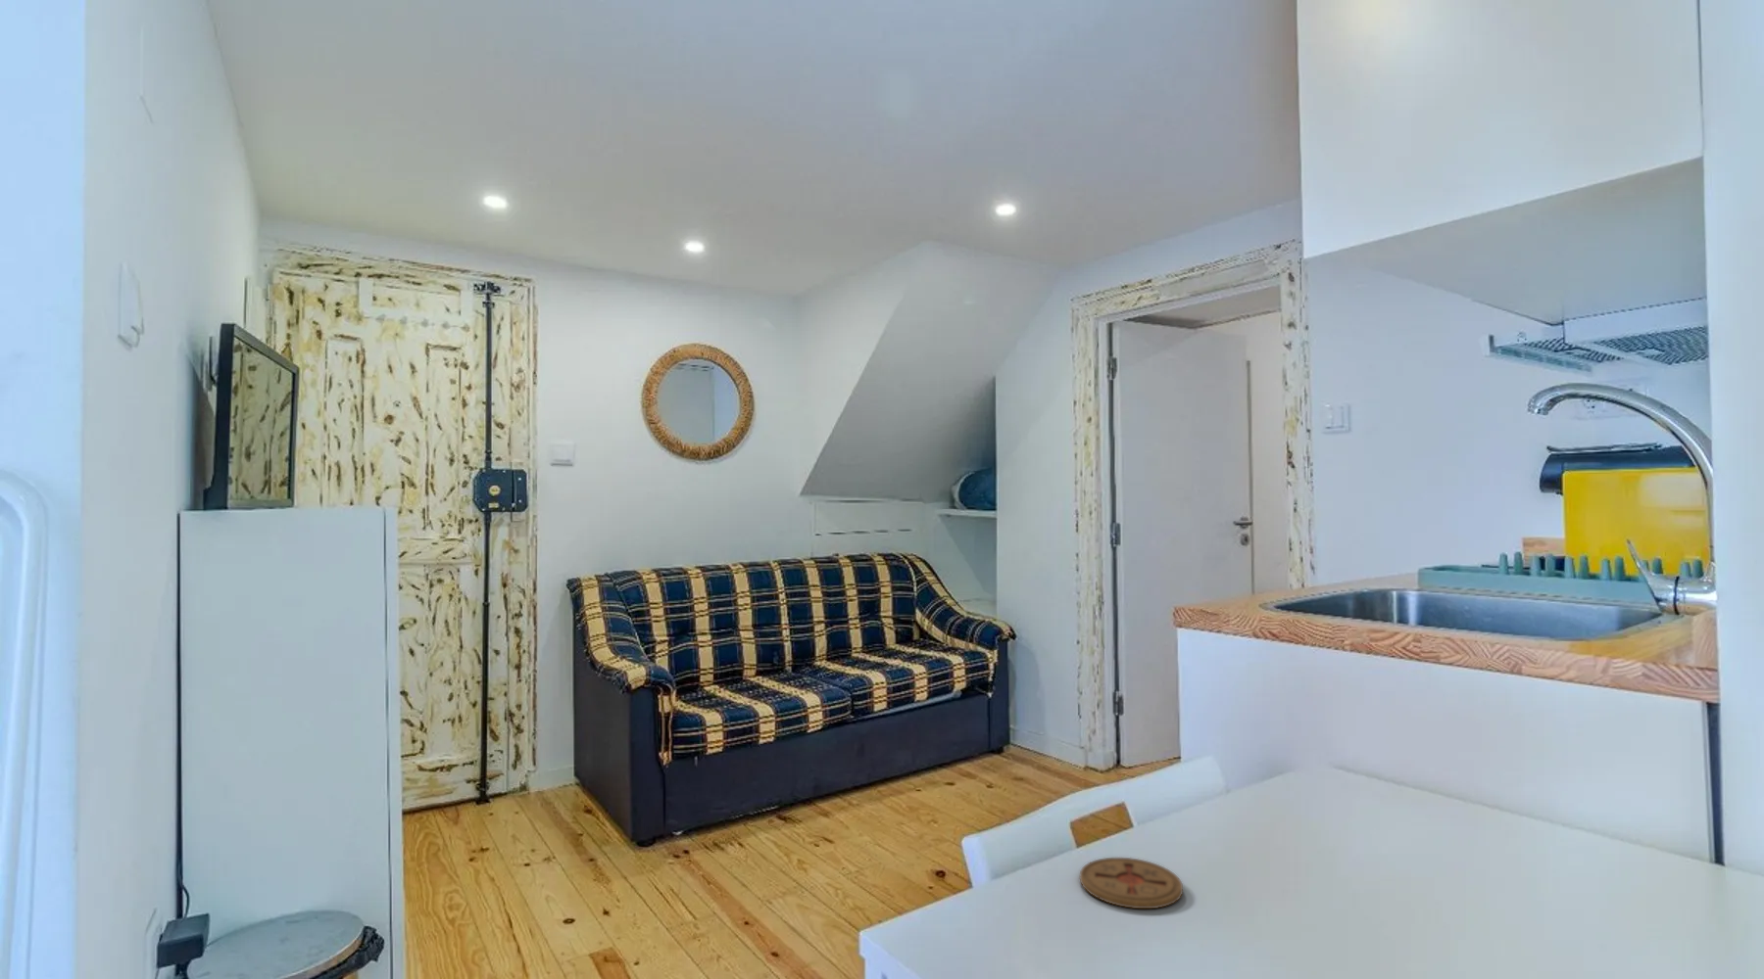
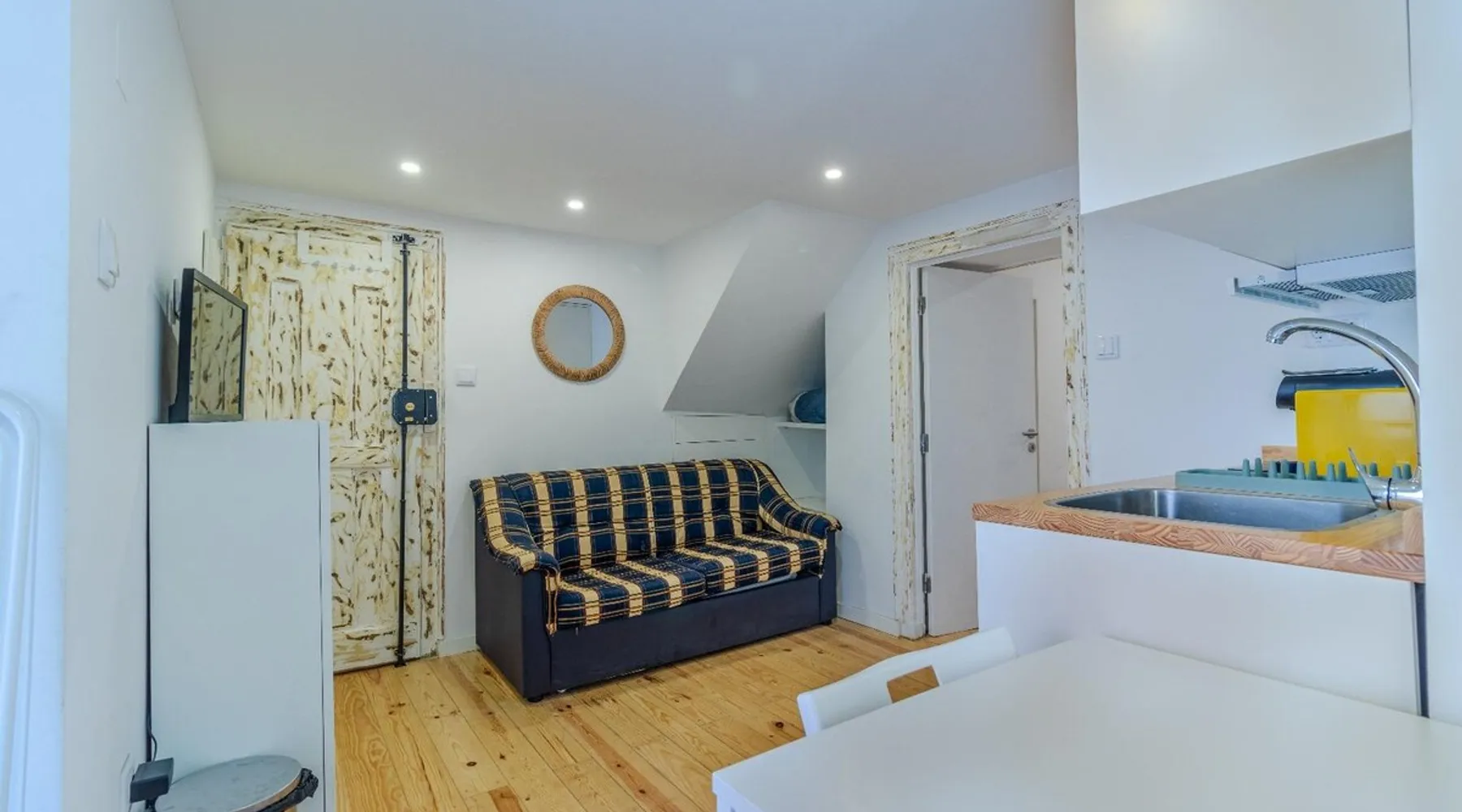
- coaster (1129, 881)
